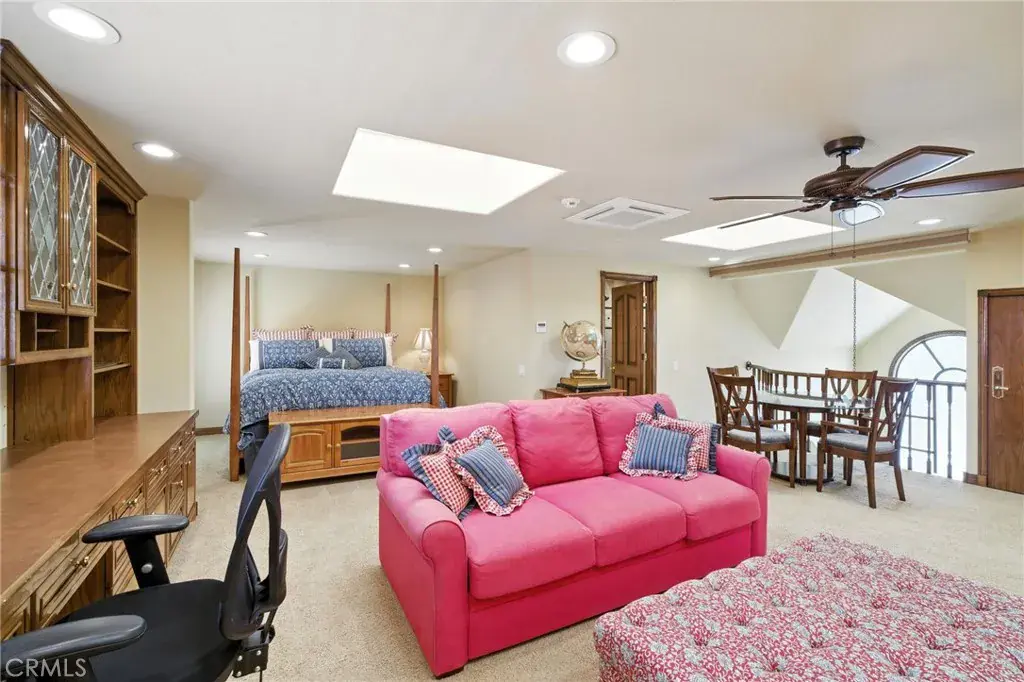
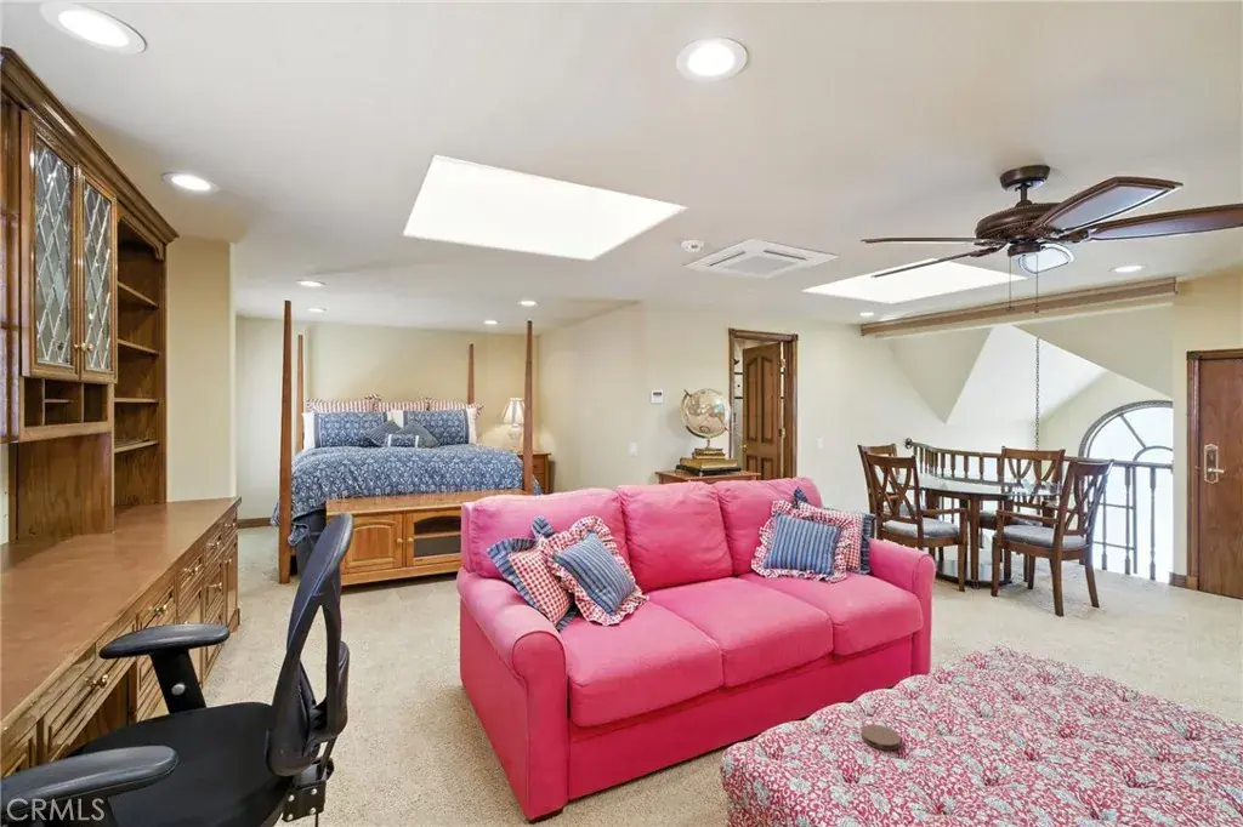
+ coaster (880, 736)
